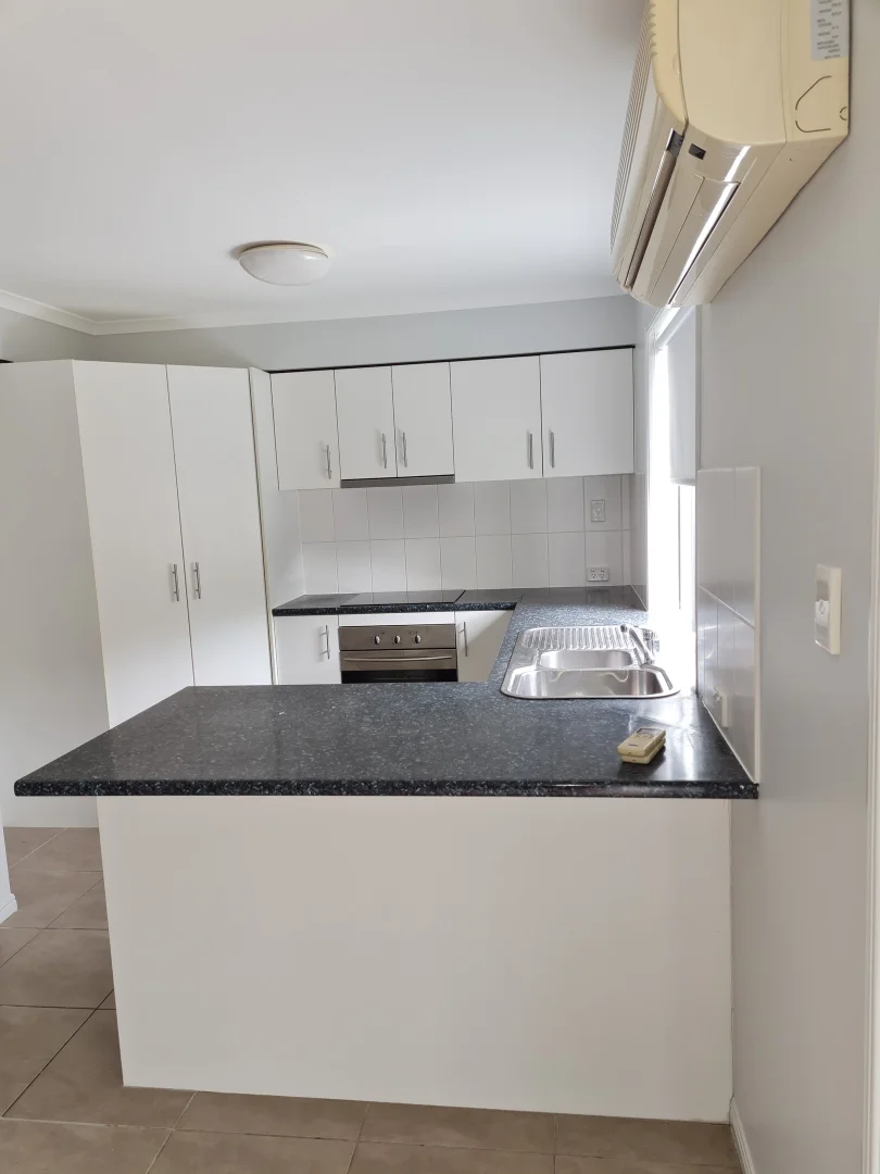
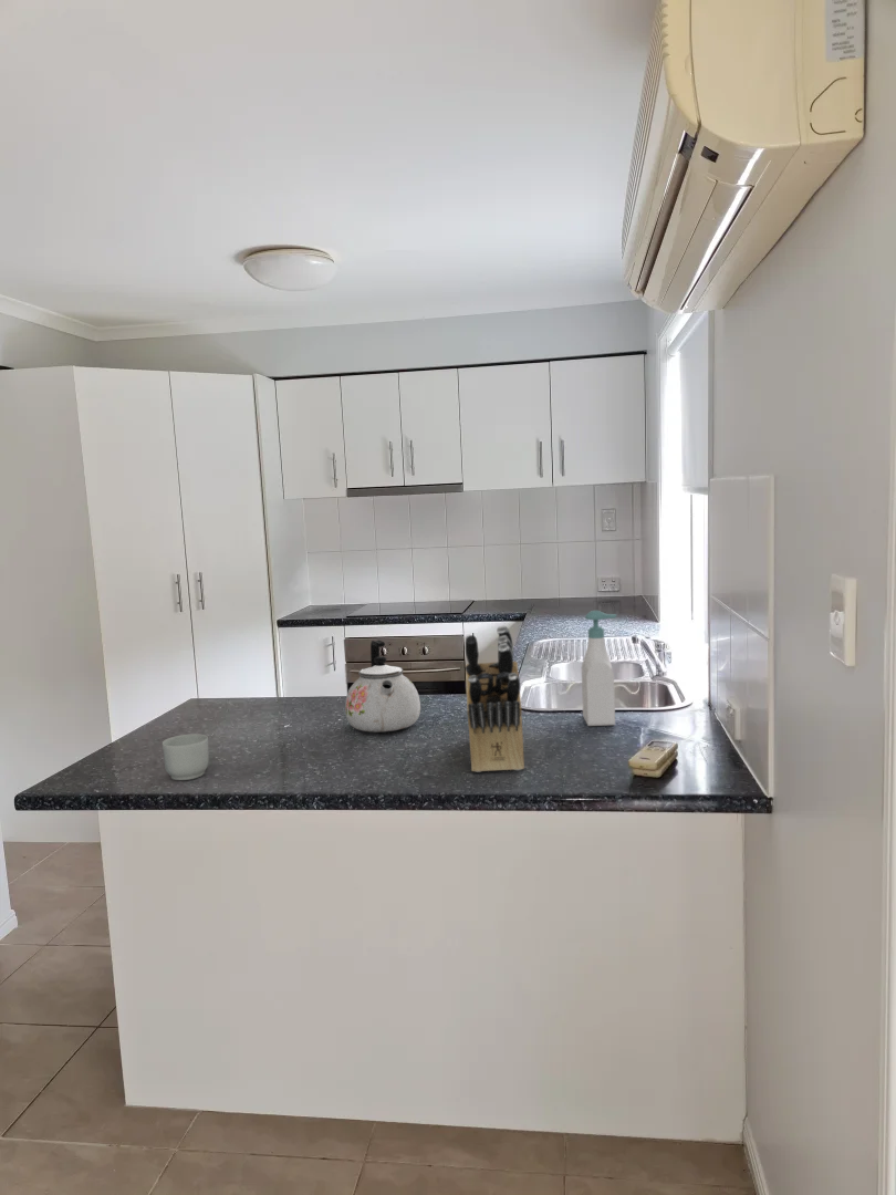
+ kettle (382, 684)
+ soap bottle (601, 665)
+ knife block (492, 690)
+ mug (189, 755)
